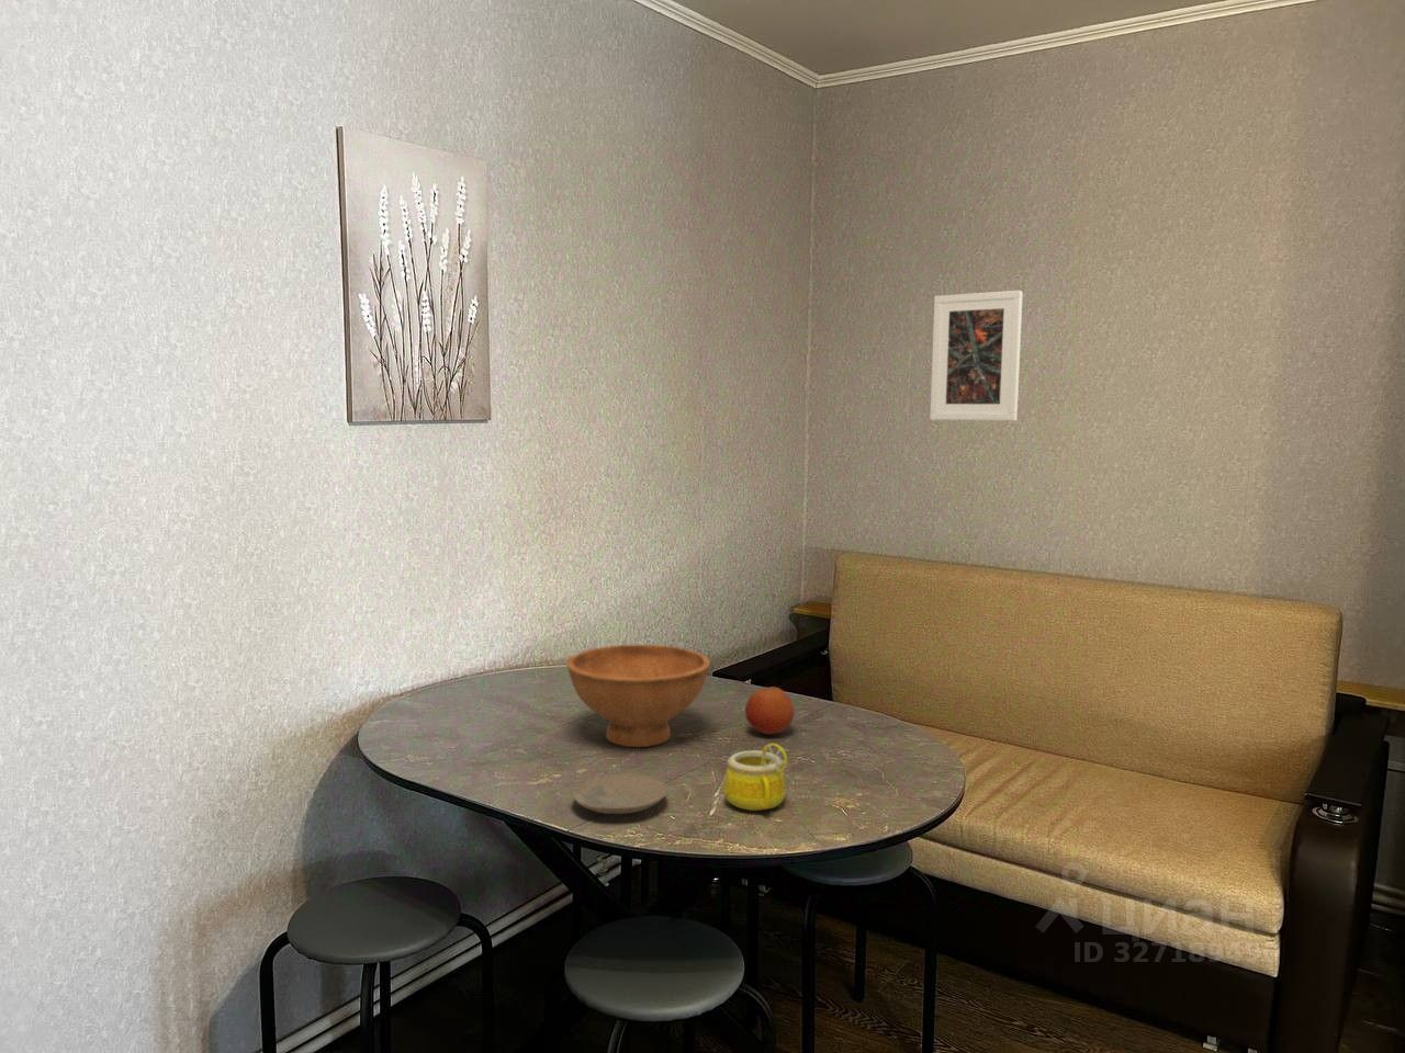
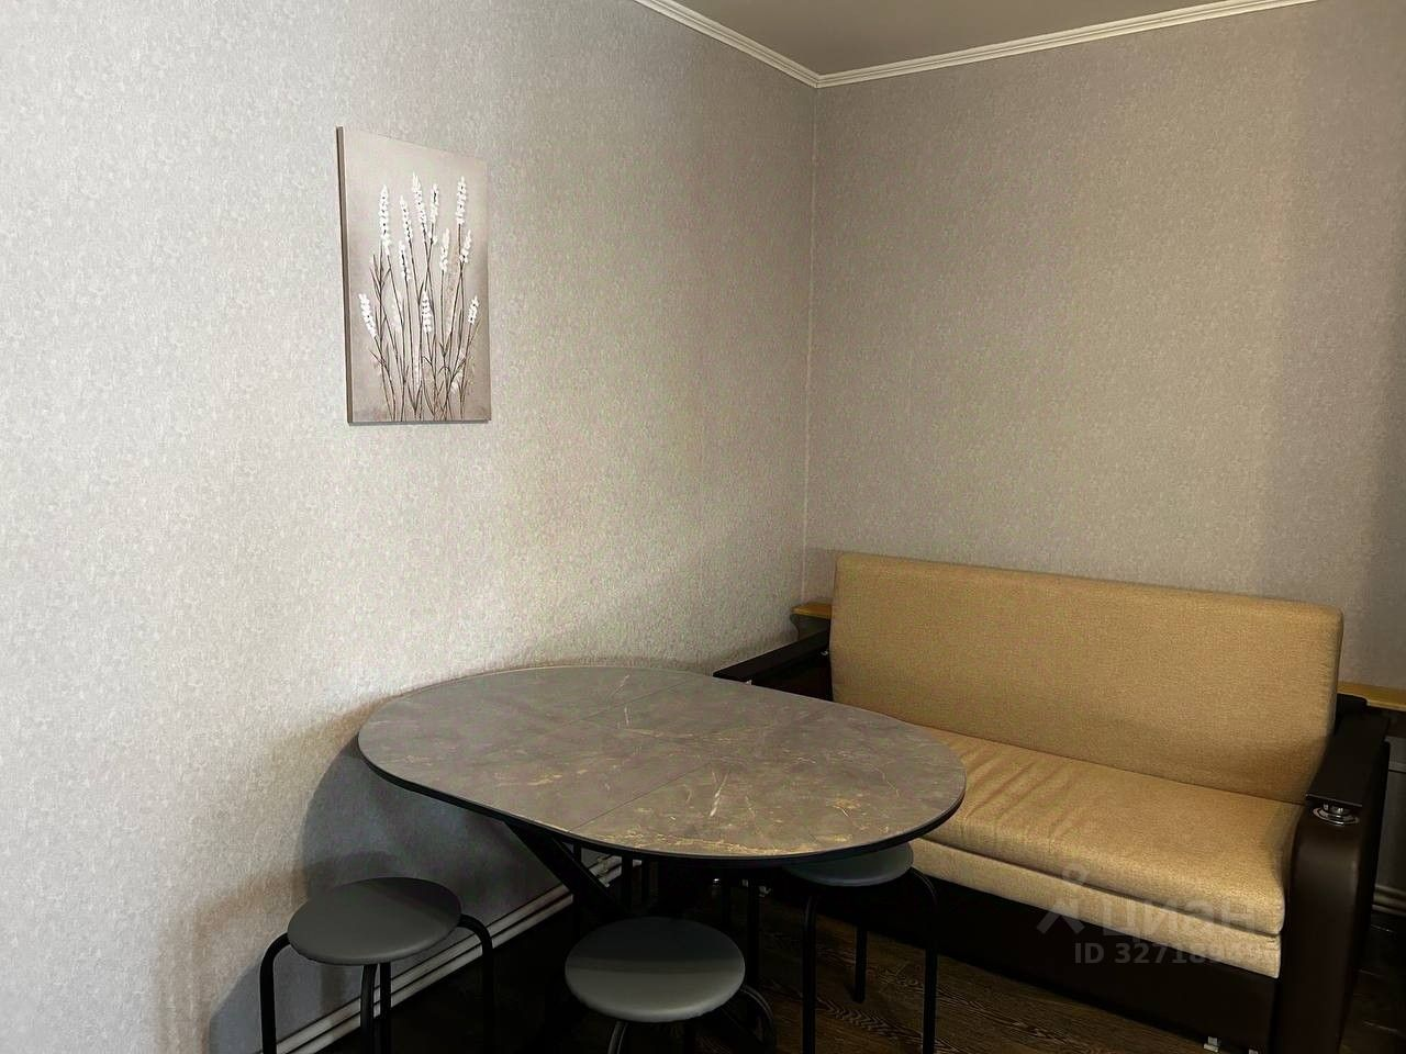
- fruit (769, 710)
- bowl (637, 699)
- mug (757, 771)
- plate (620, 796)
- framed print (975, 356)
